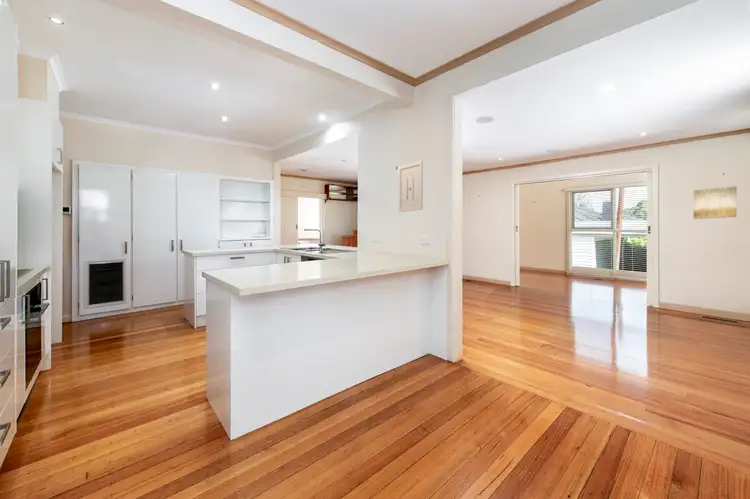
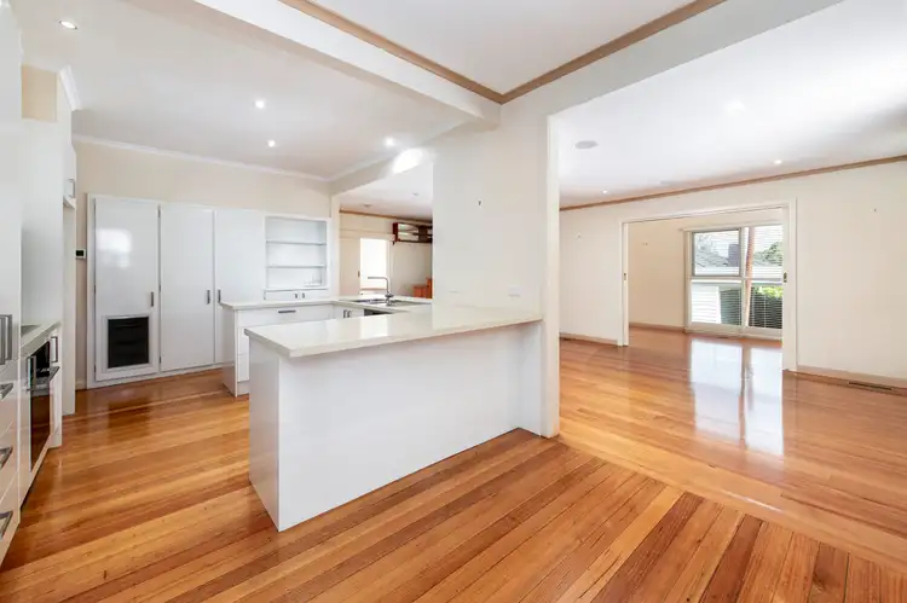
- wall art (714, 203)
- wall art (410, 187)
